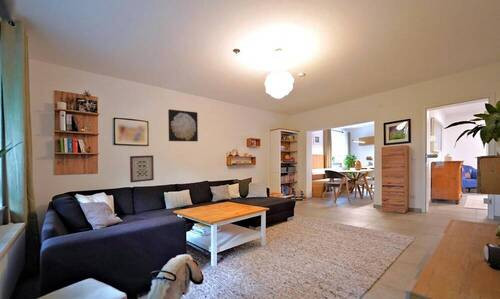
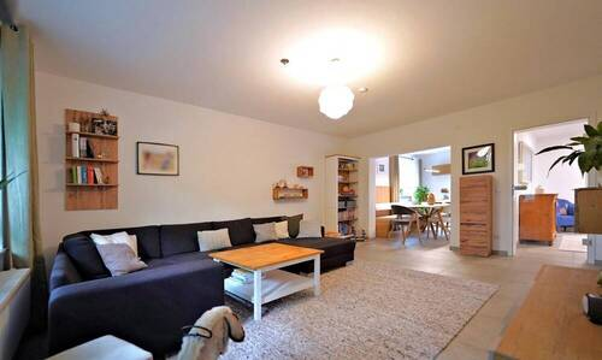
- wall art (183, 126)
- wall art (142, 168)
